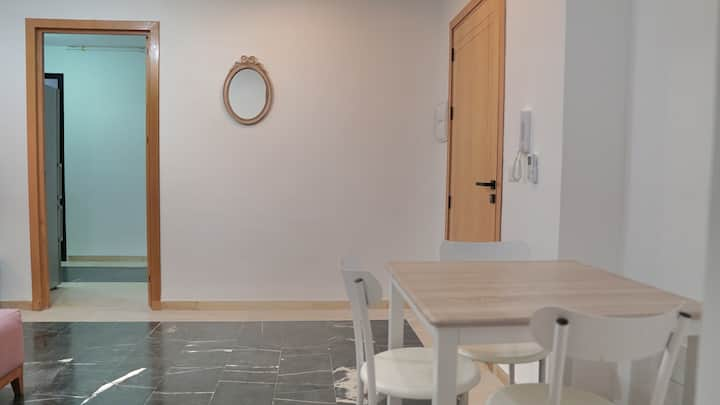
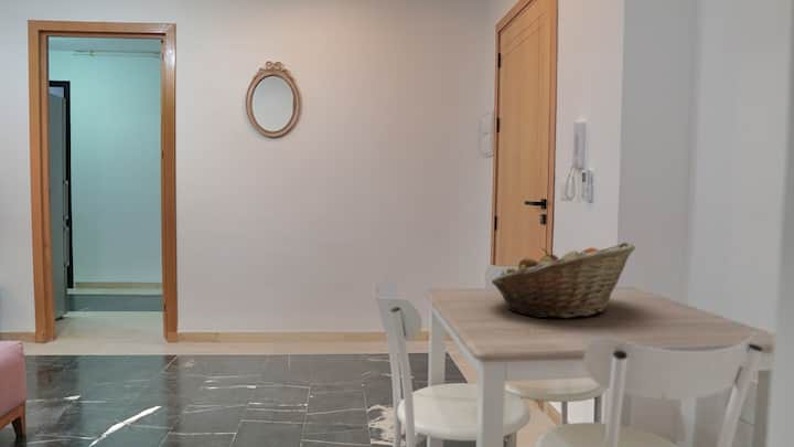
+ fruit basket (564, 275)
